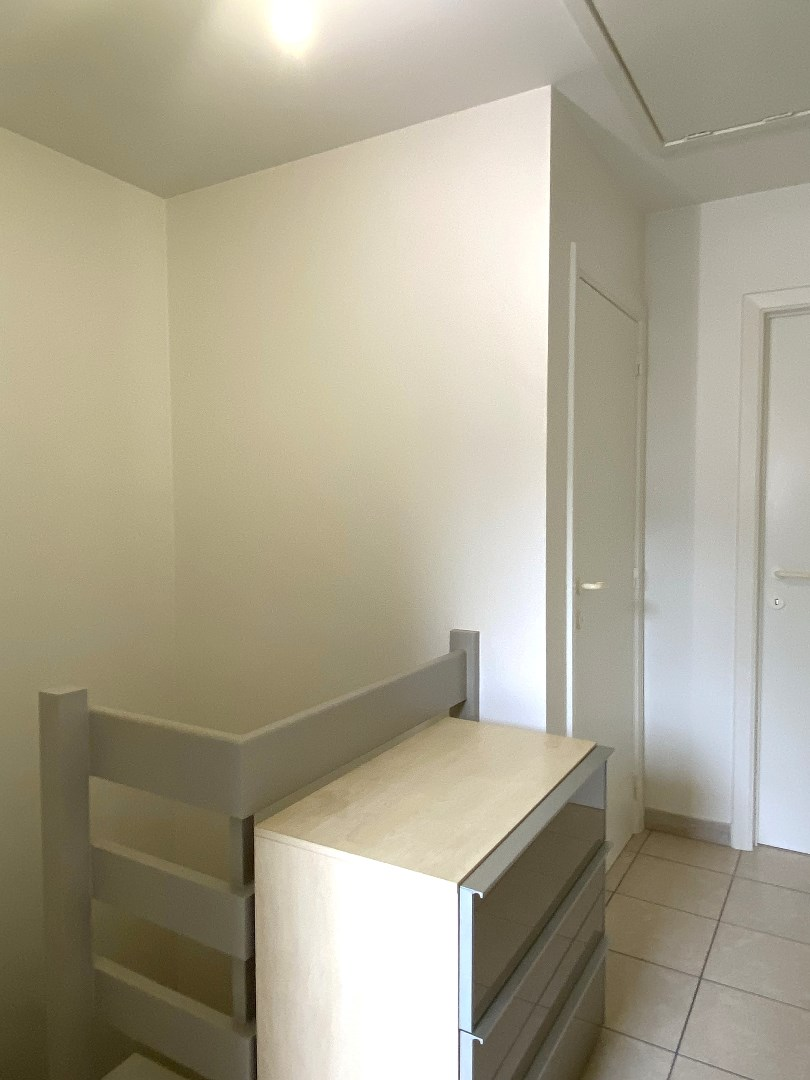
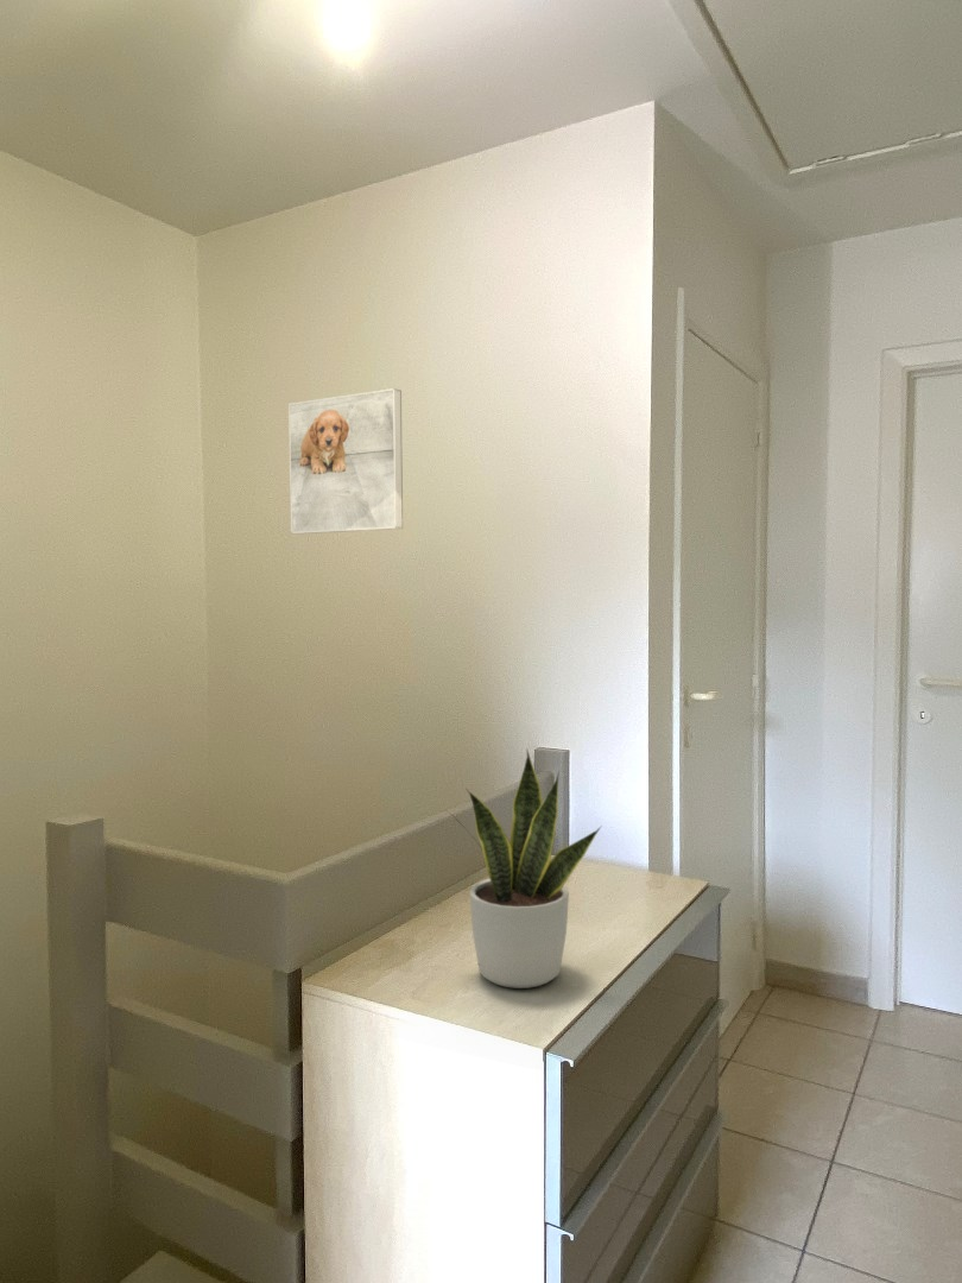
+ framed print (343, 464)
+ potted plant (514, 861)
